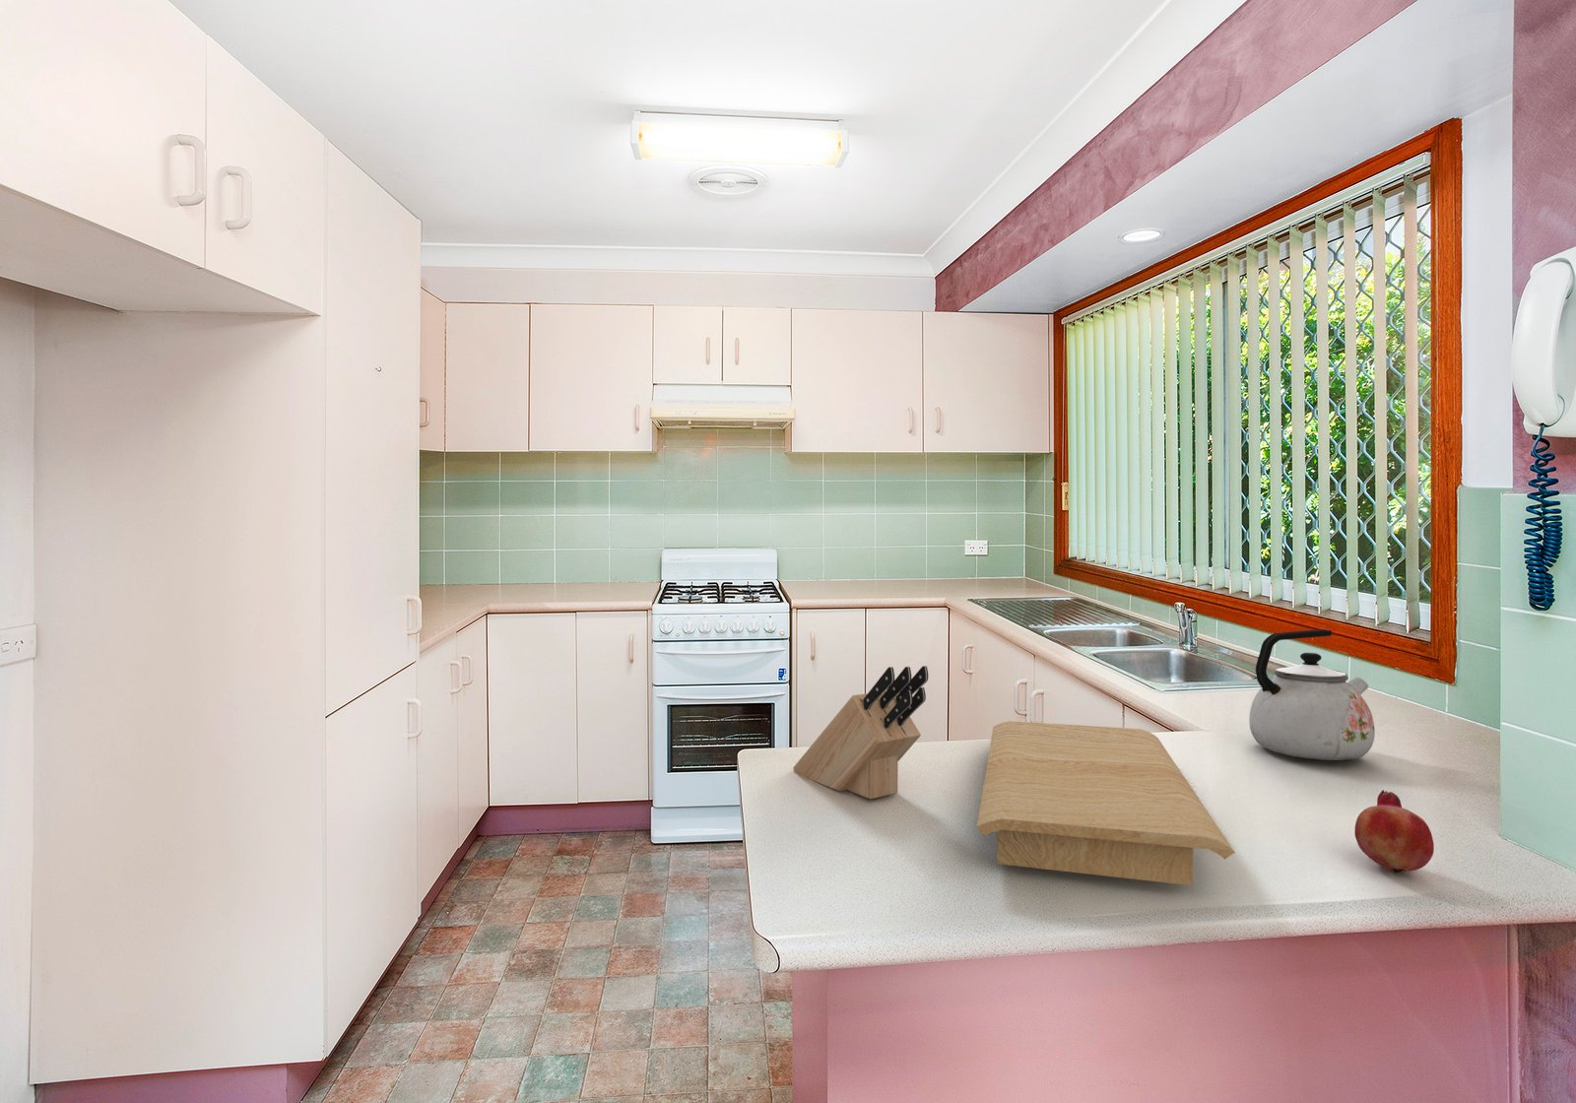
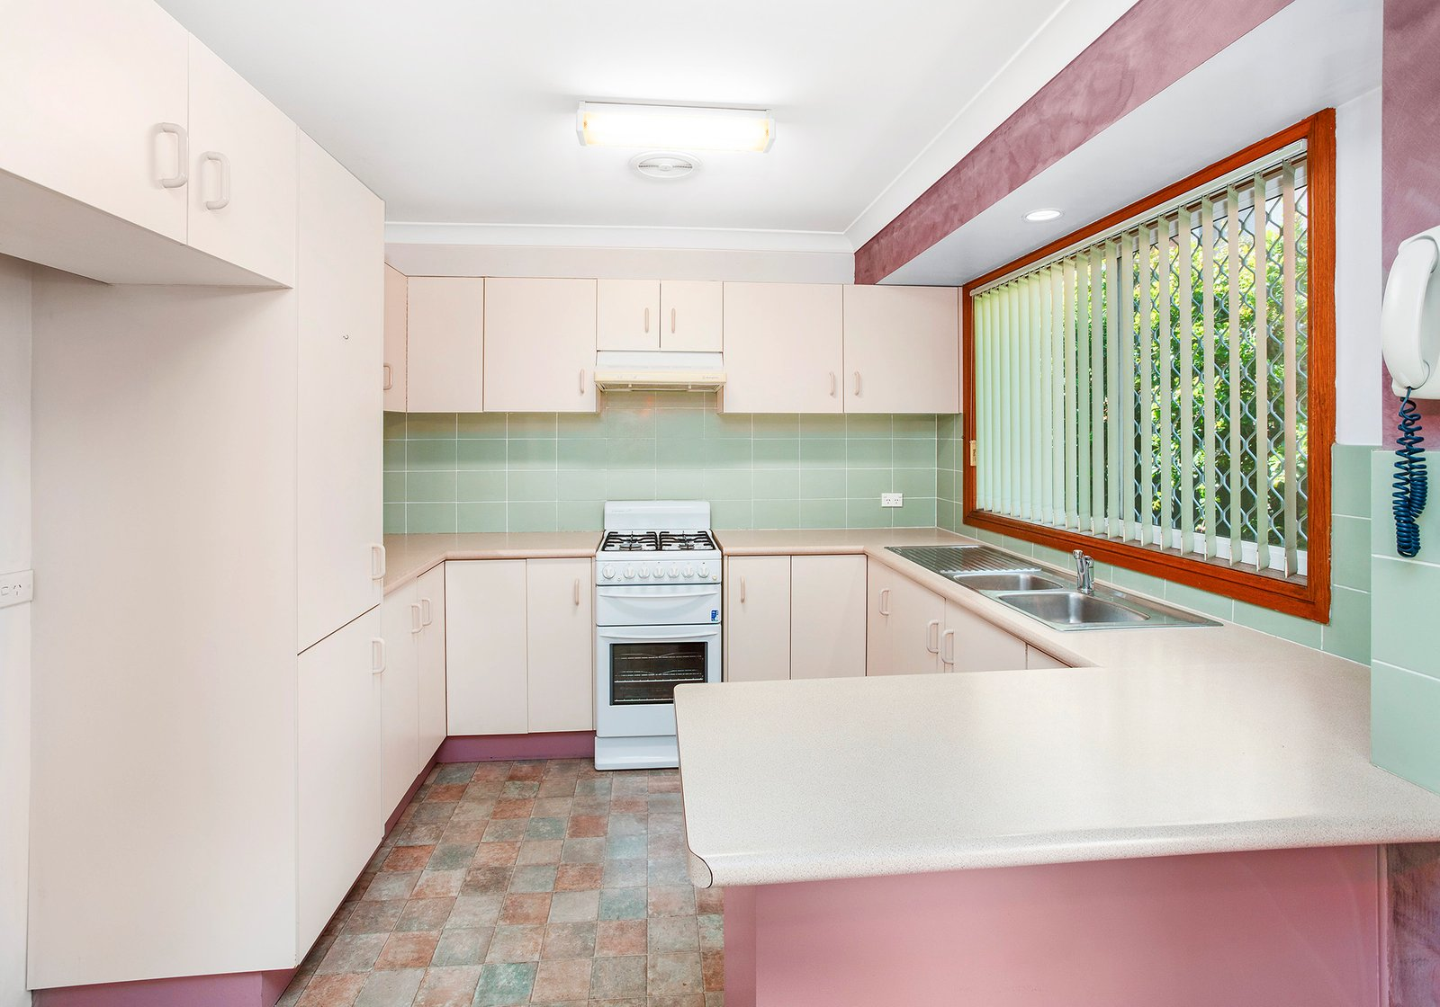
- cutting board (1084, 786)
- kettle (1311, 691)
- fruit (1392, 832)
- knife block (861, 722)
